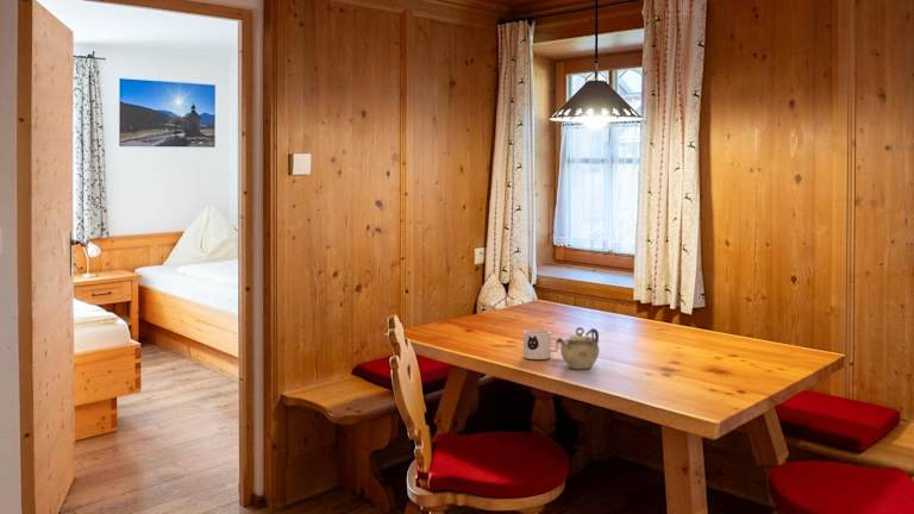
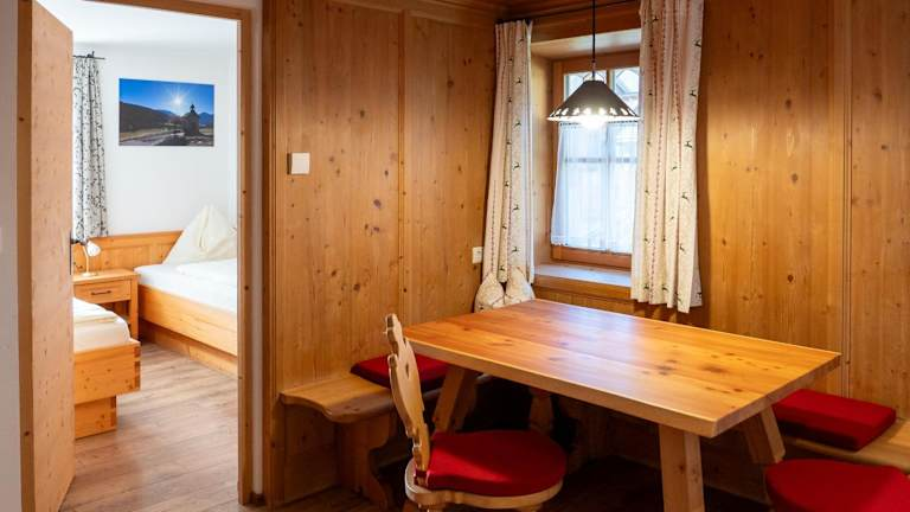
- mug (539, 344)
- teapot (577, 347)
